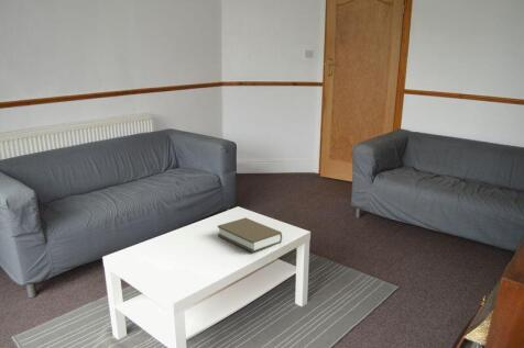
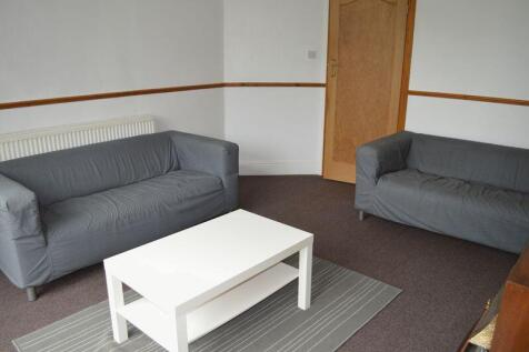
- book (249, 233)
